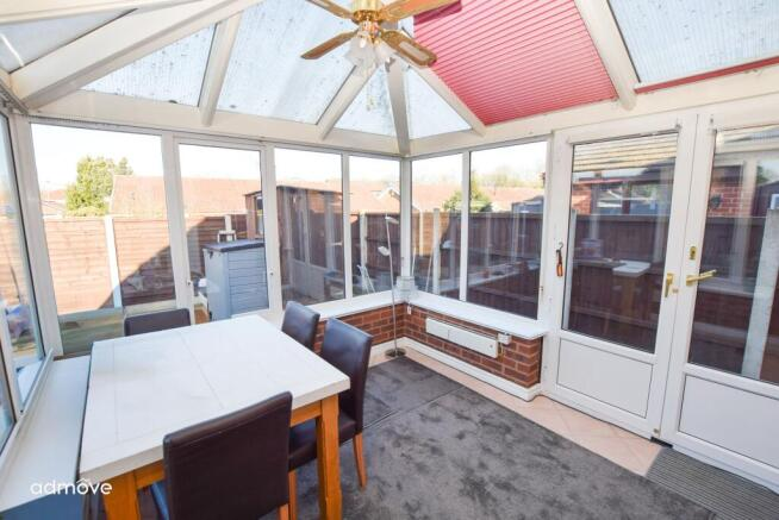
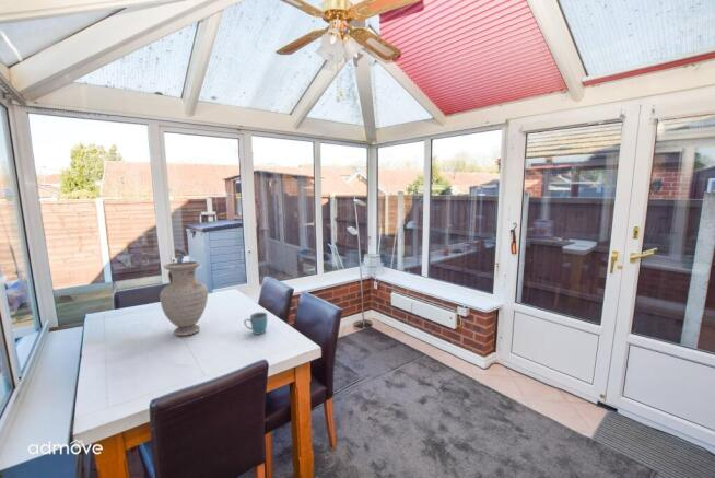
+ mug (256, 324)
+ vase (185, 298)
